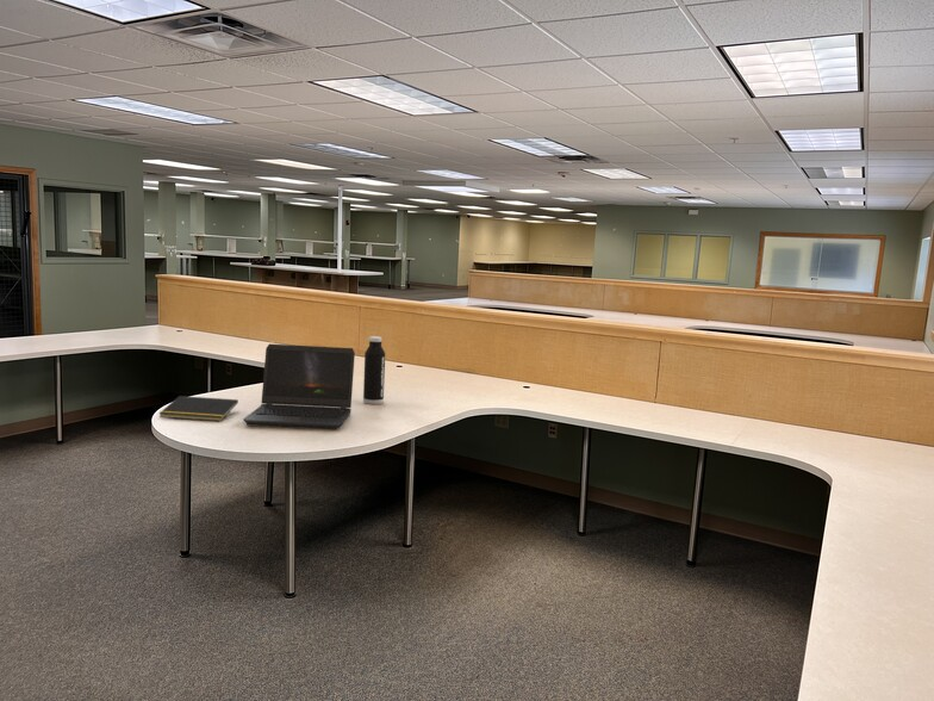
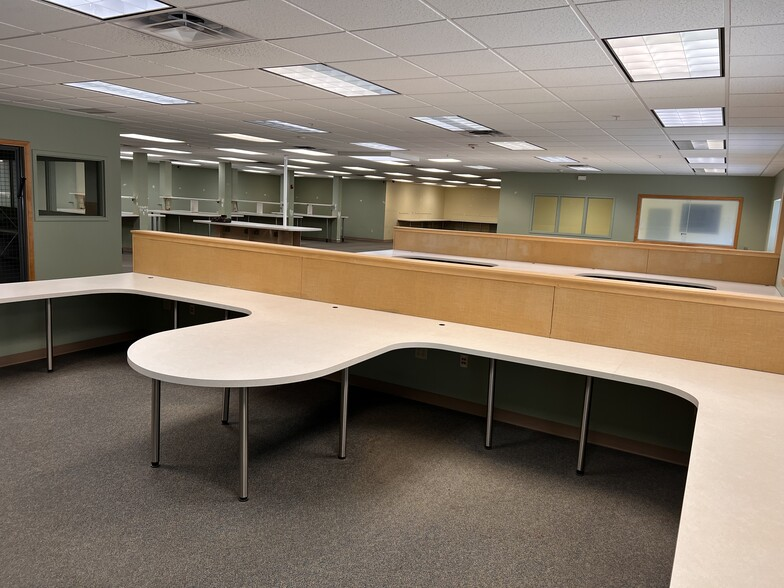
- laptop computer (301, 385)
- notepad (199, 408)
- water bottle (374, 370)
